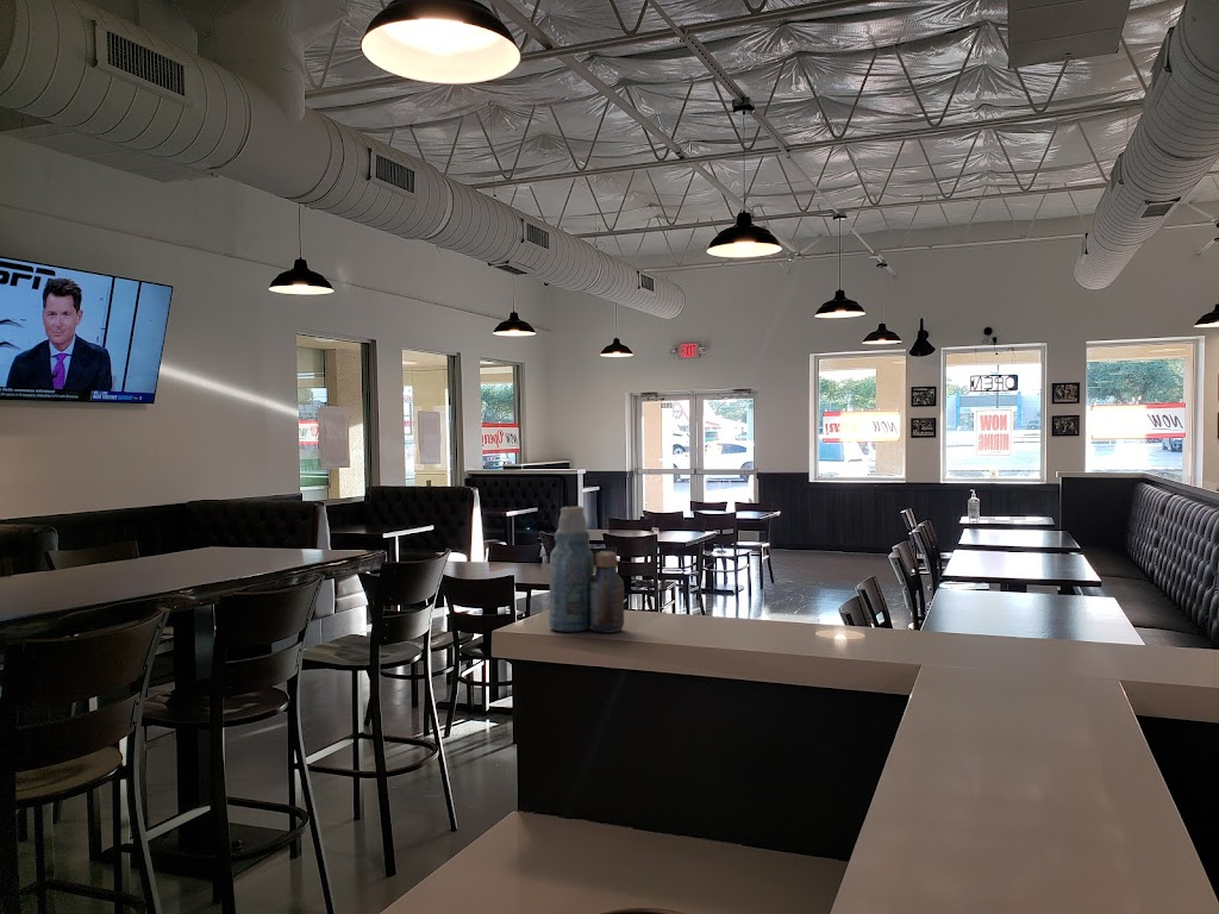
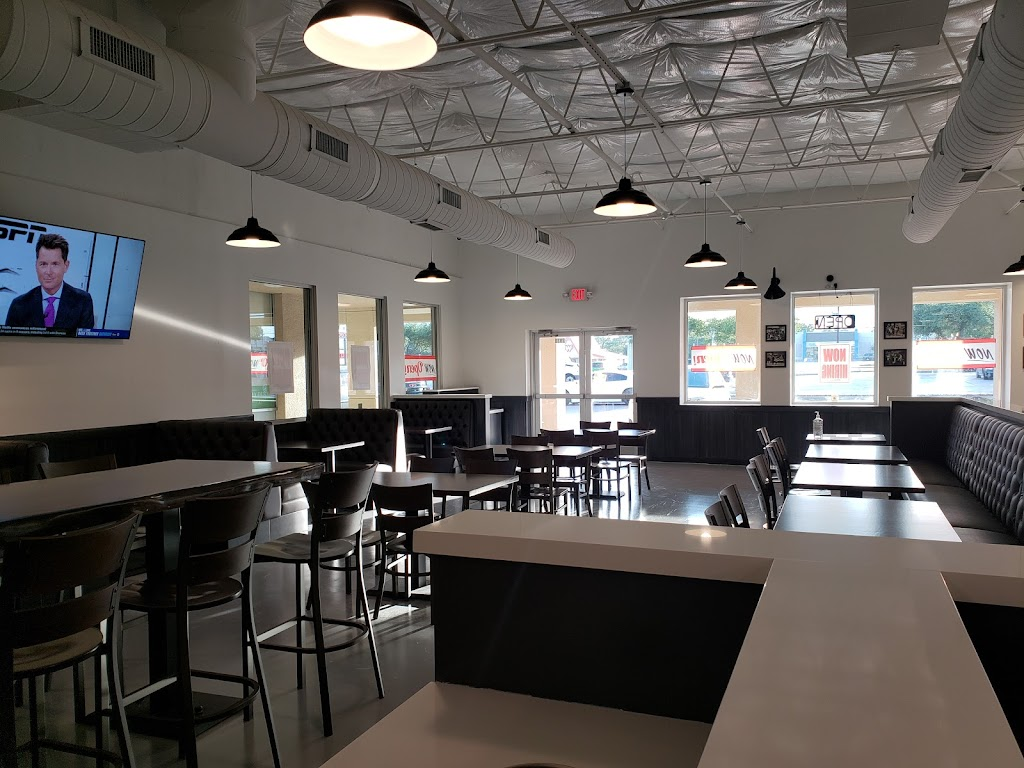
- bottle (585, 566)
